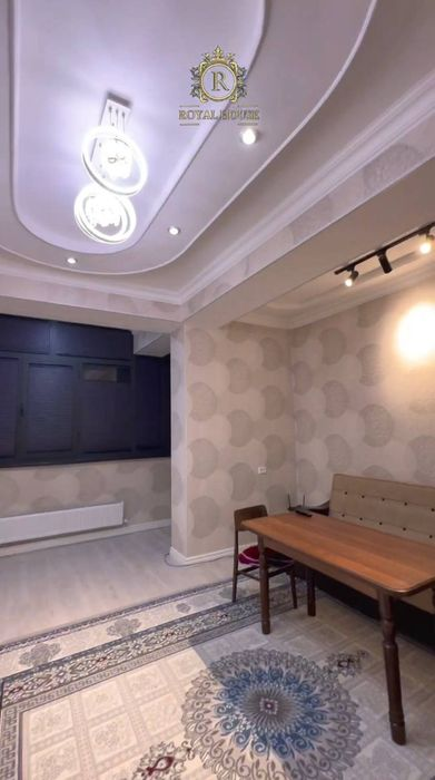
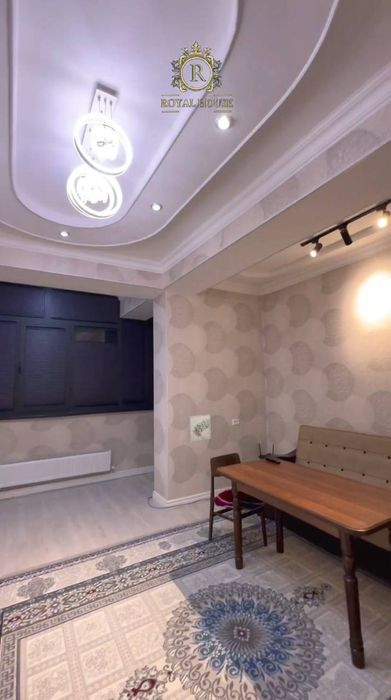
+ wall art (199, 427)
